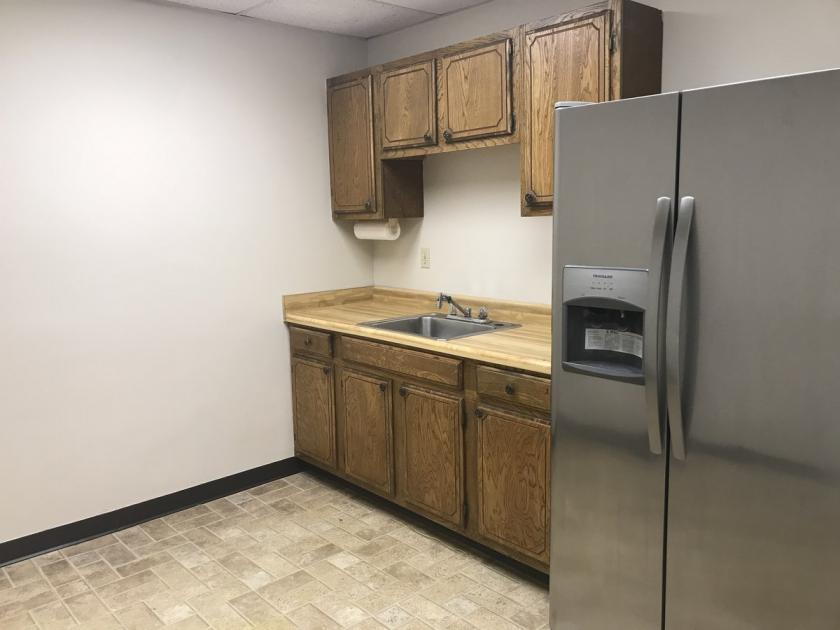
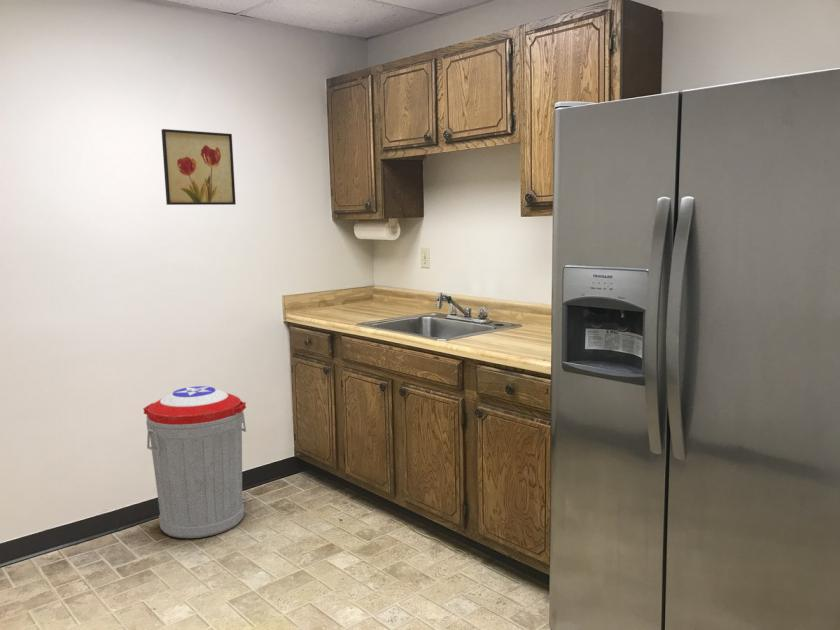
+ wall art (199, 168)
+ trash can (198, 456)
